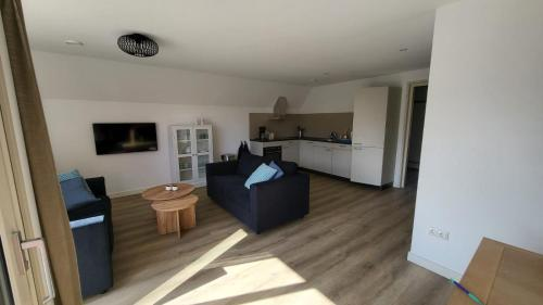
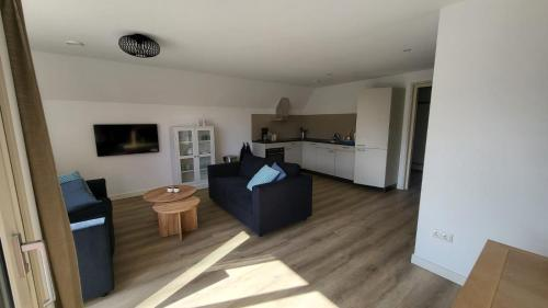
- pen (465, 291)
